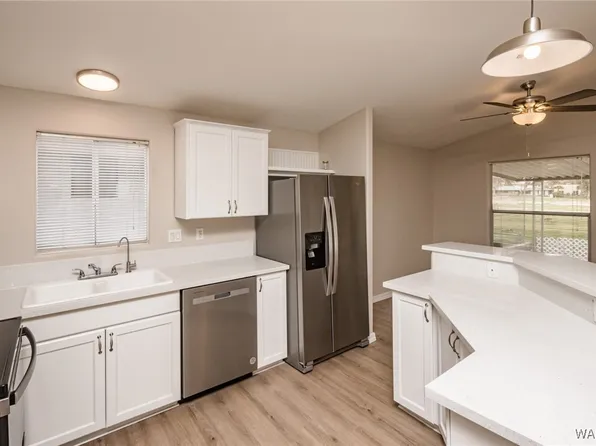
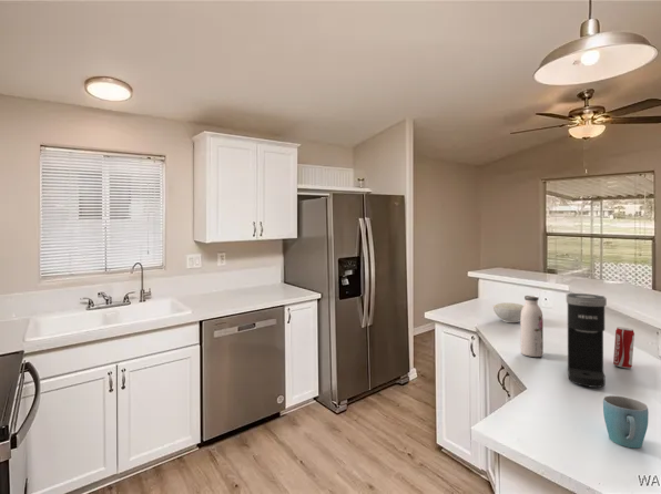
+ coffee maker (584, 335)
+ water bottle (531, 325)
+ bowl (510, 311)
+ beverage can (623, 347)
+ mug (627, 424)
